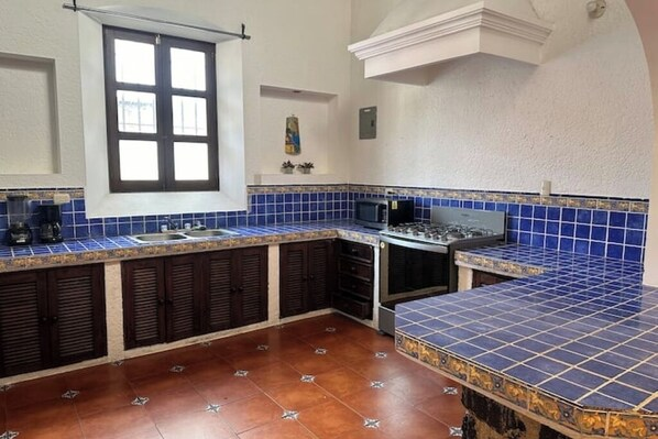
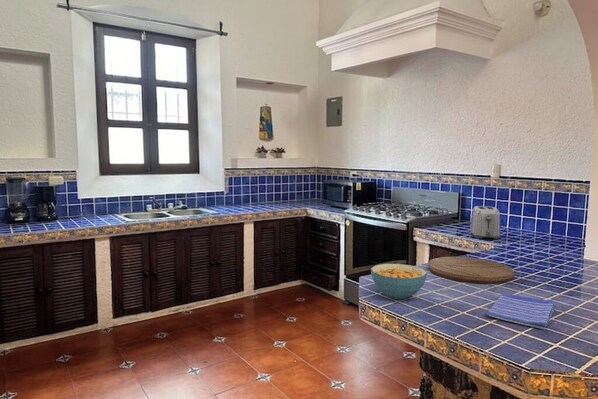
+ toaster (485, 221)
+ dish towel (521, 308)
+ cutting board (469, 268)
+ cereal bowl (398, 283)
